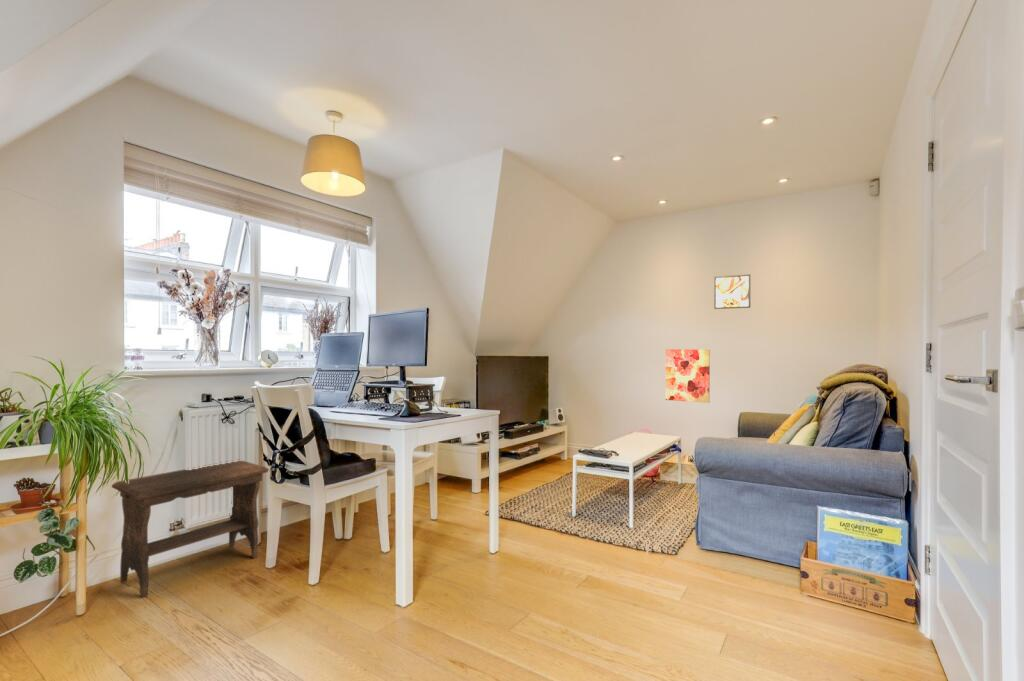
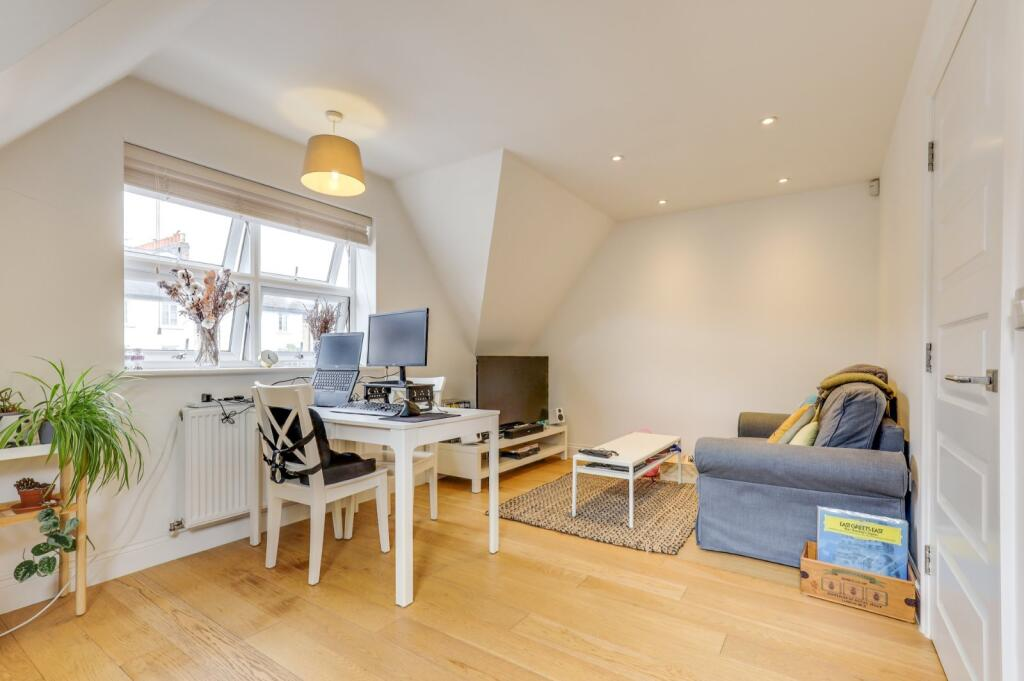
- footstool (196, 529)
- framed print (732, 291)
- wall art (687, 375)
